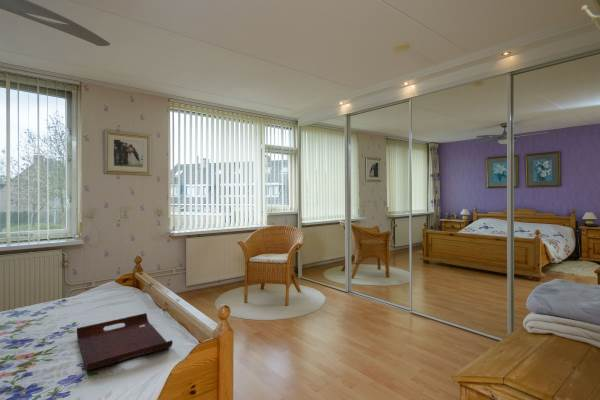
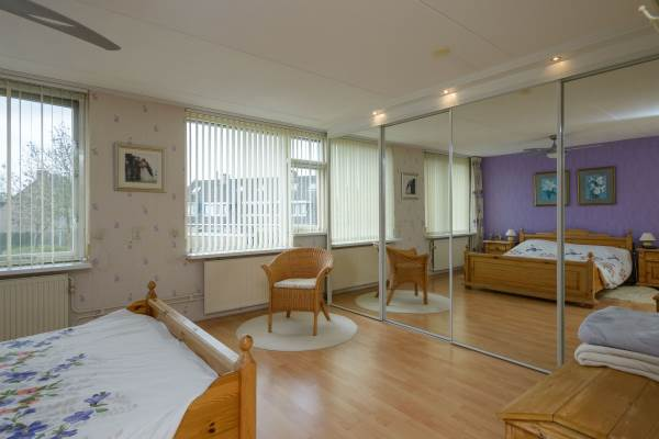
- serving tray (122, 338)
